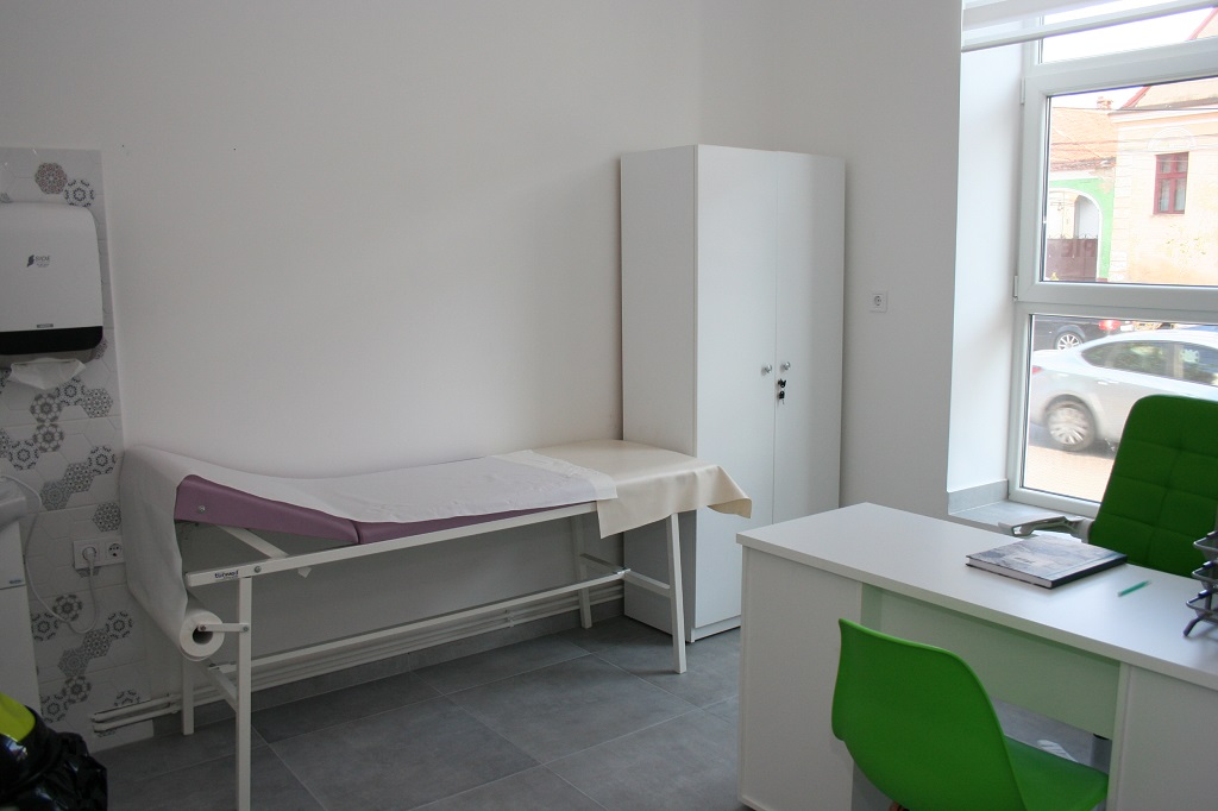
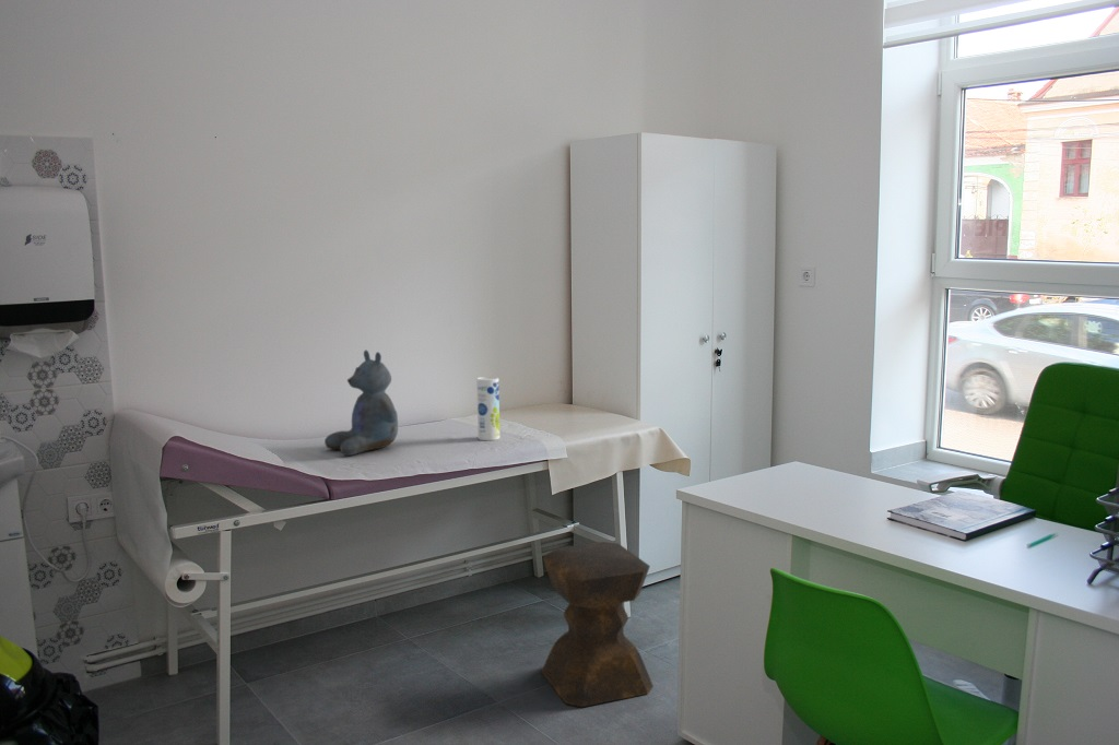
+ stool (596, 617)
+ stuffed bear (361, 401)
+ canister (487, 407)
